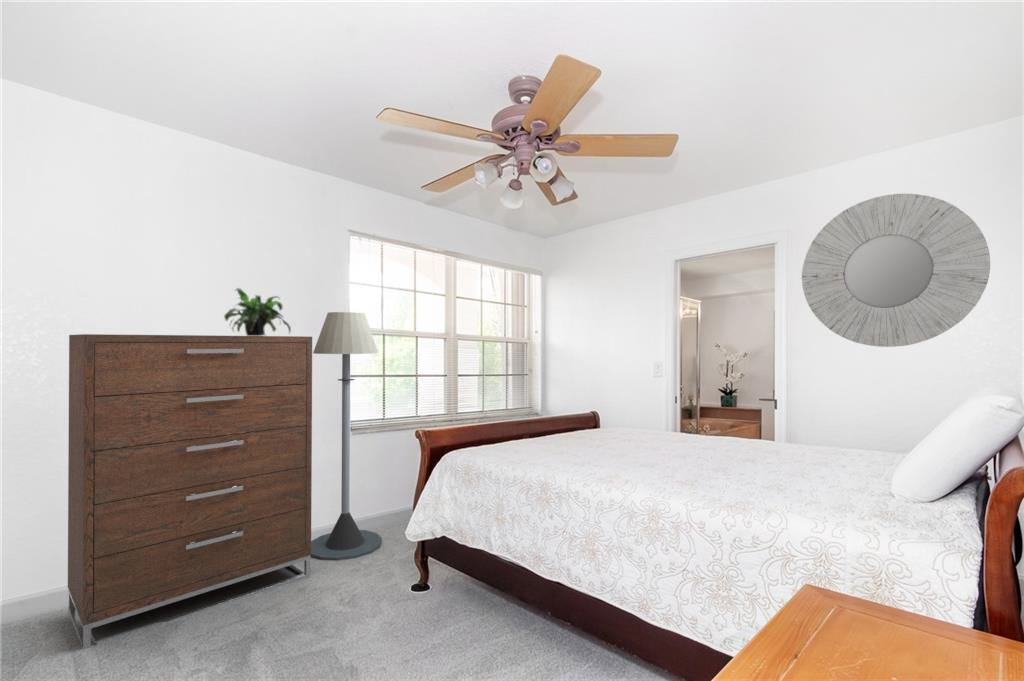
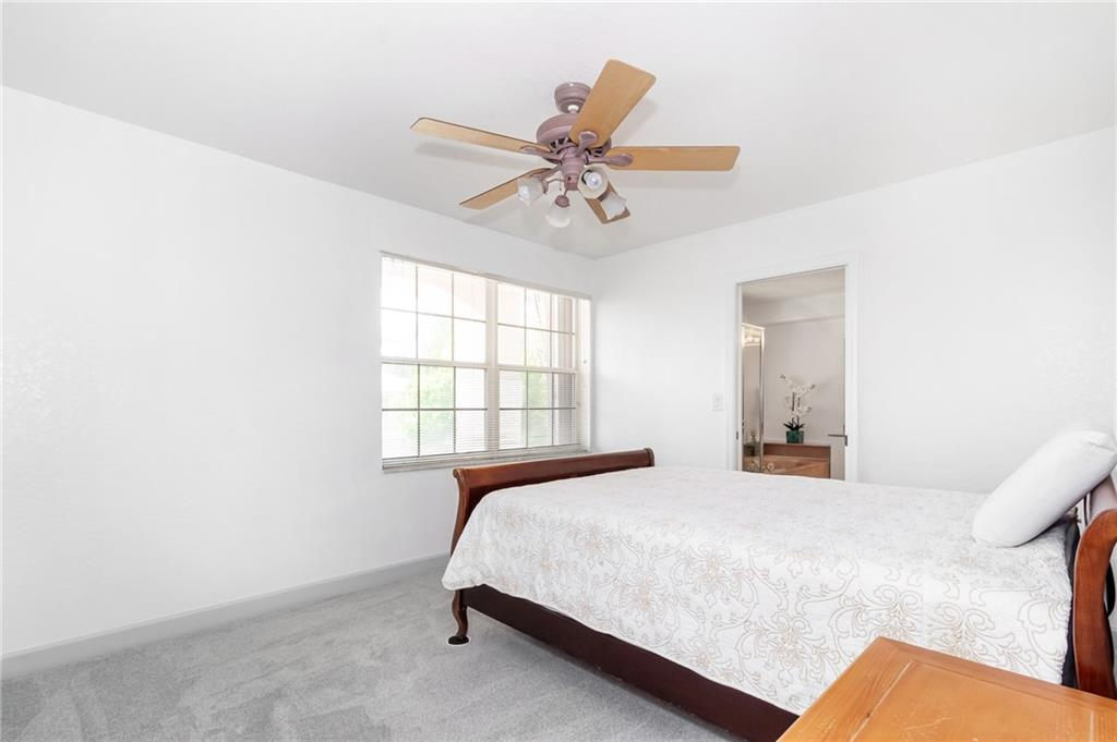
- floor lamp (345, 429)
- dresser (199, 465)
- potted plant (252, 312)
- mirror (886, 271)
